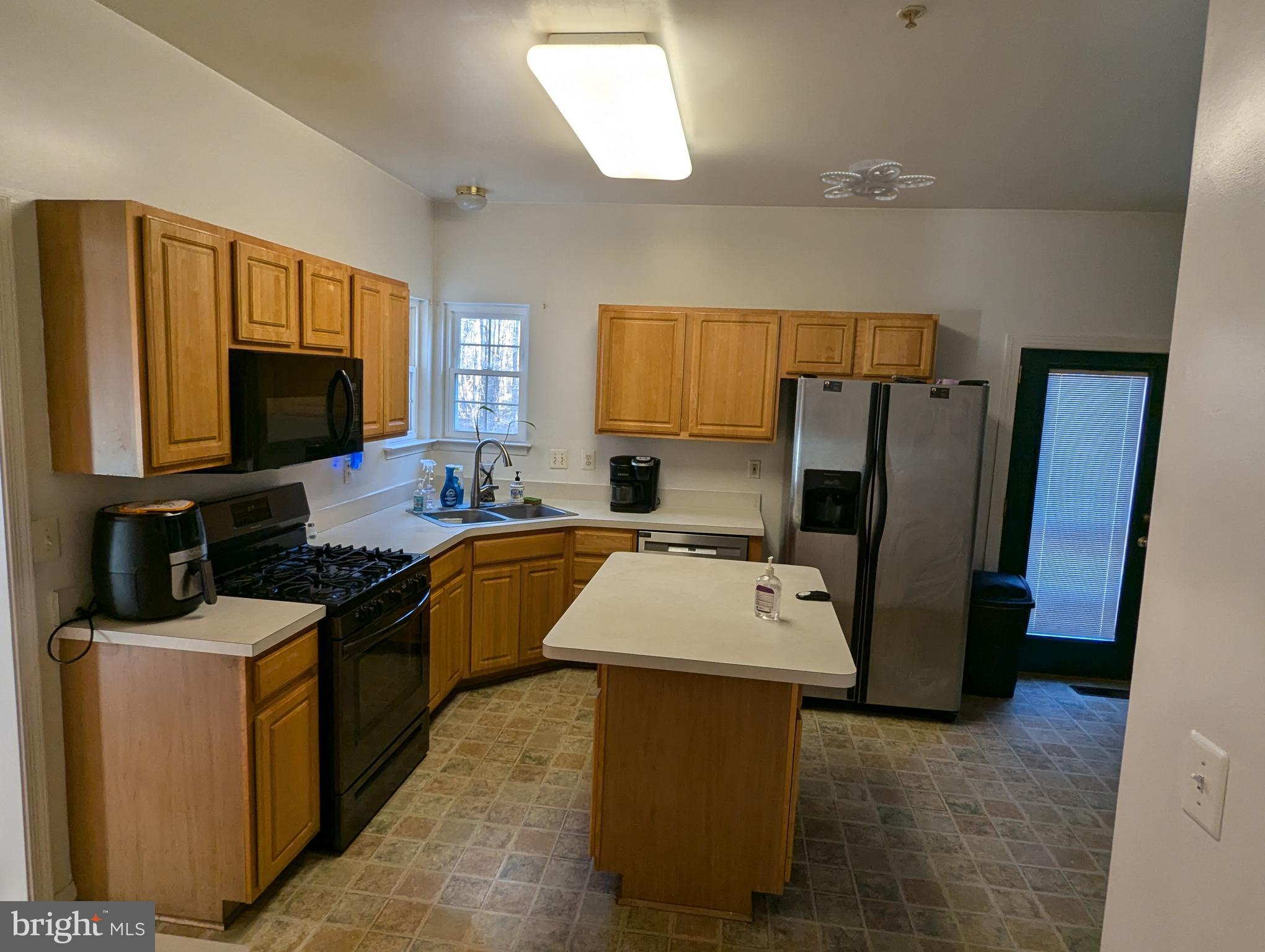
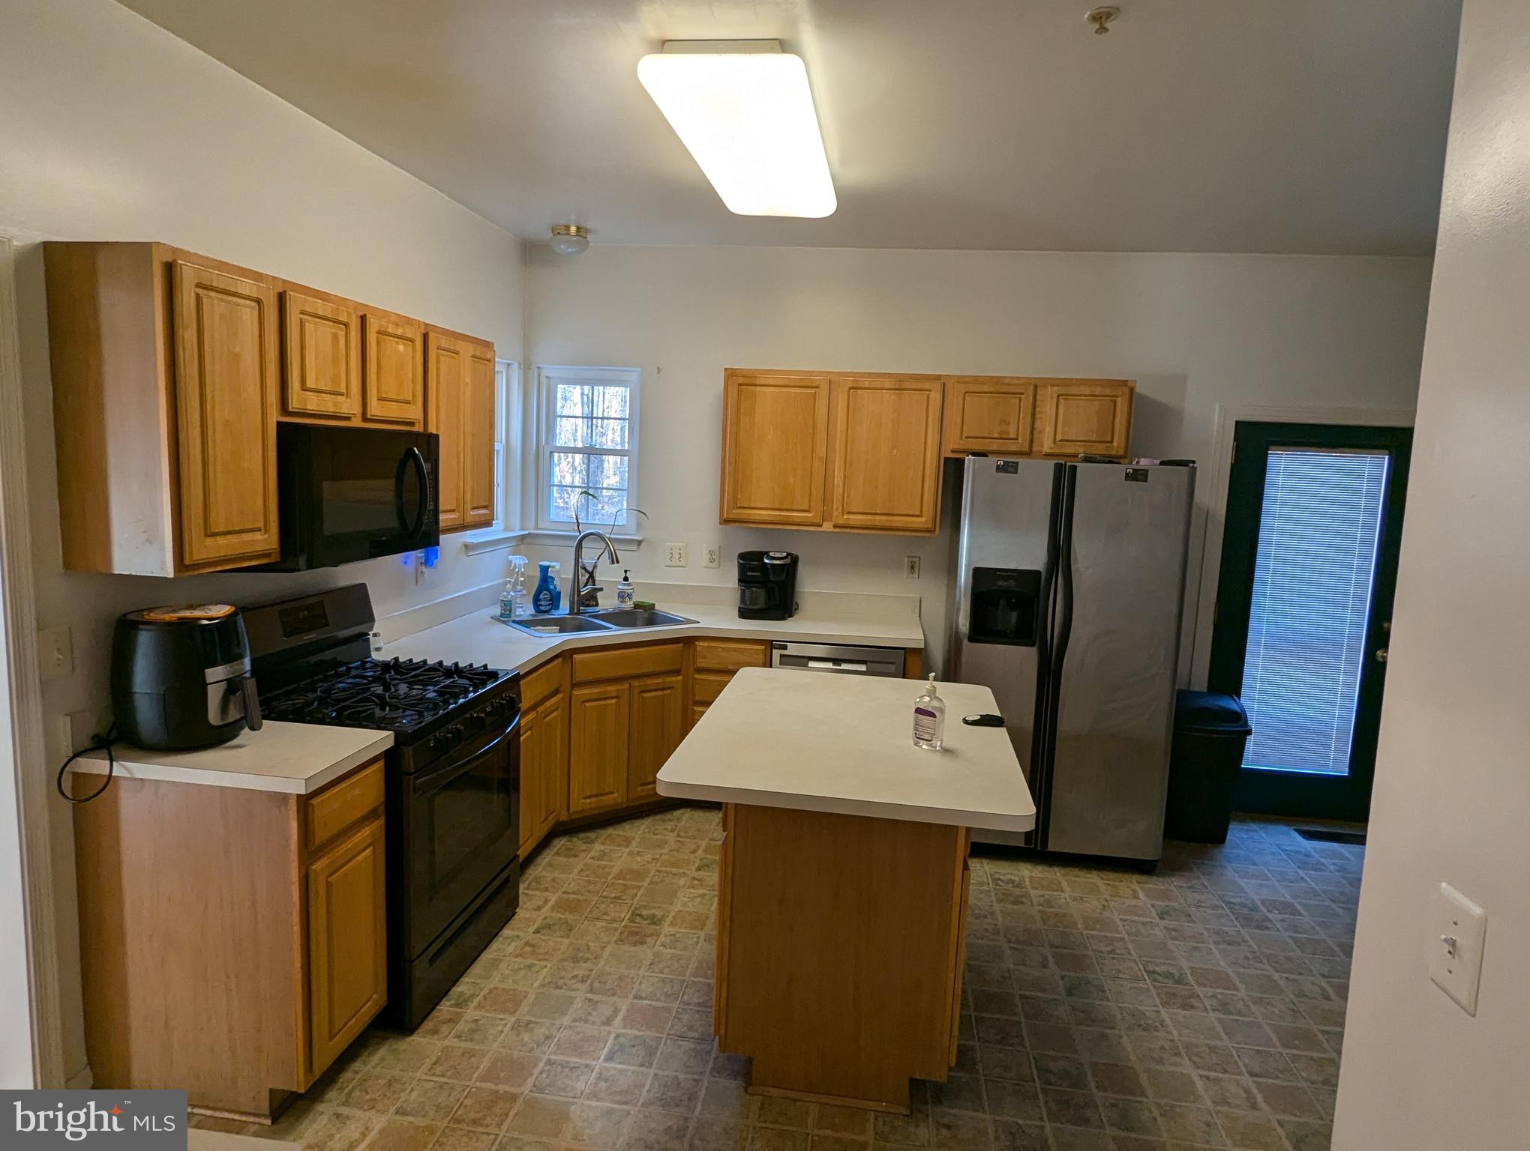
- ceiling light fixture (877, 183)
